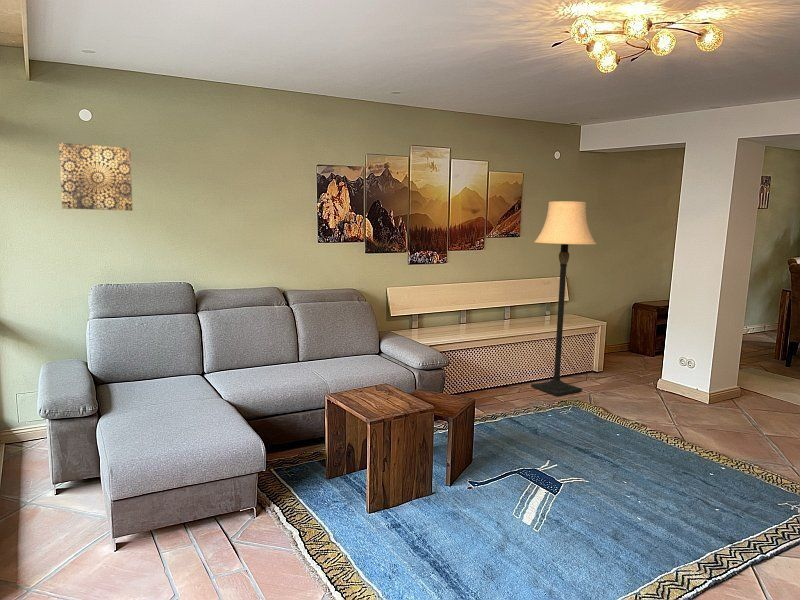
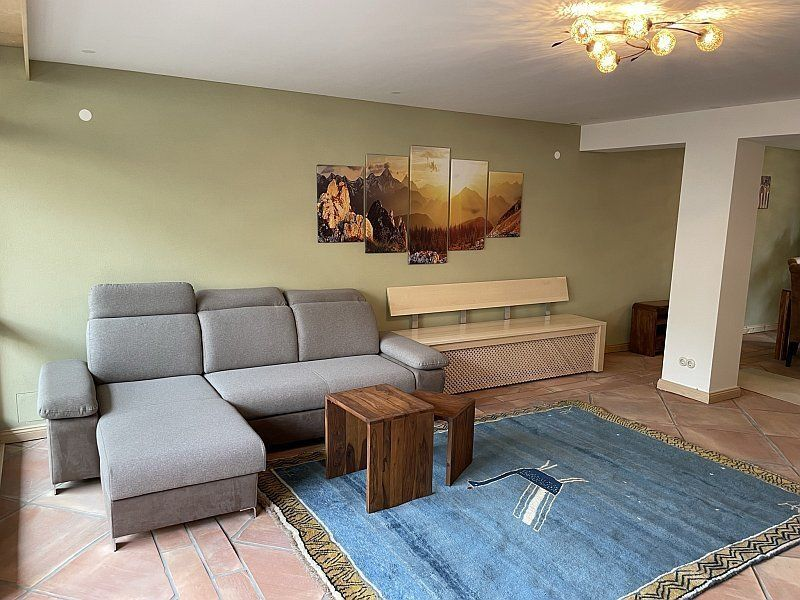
- wall art (96, 177)
- lamp (561, 297)
